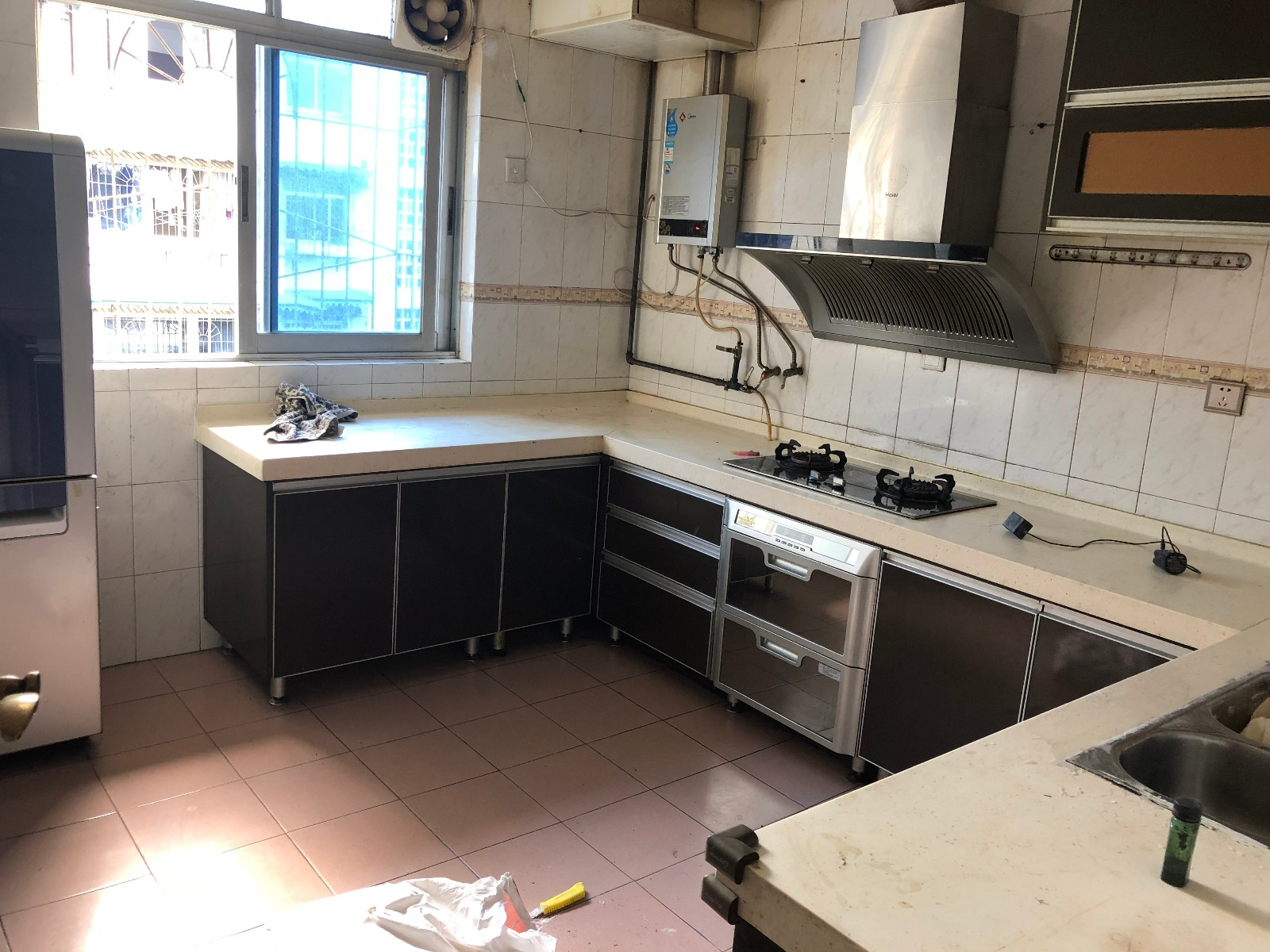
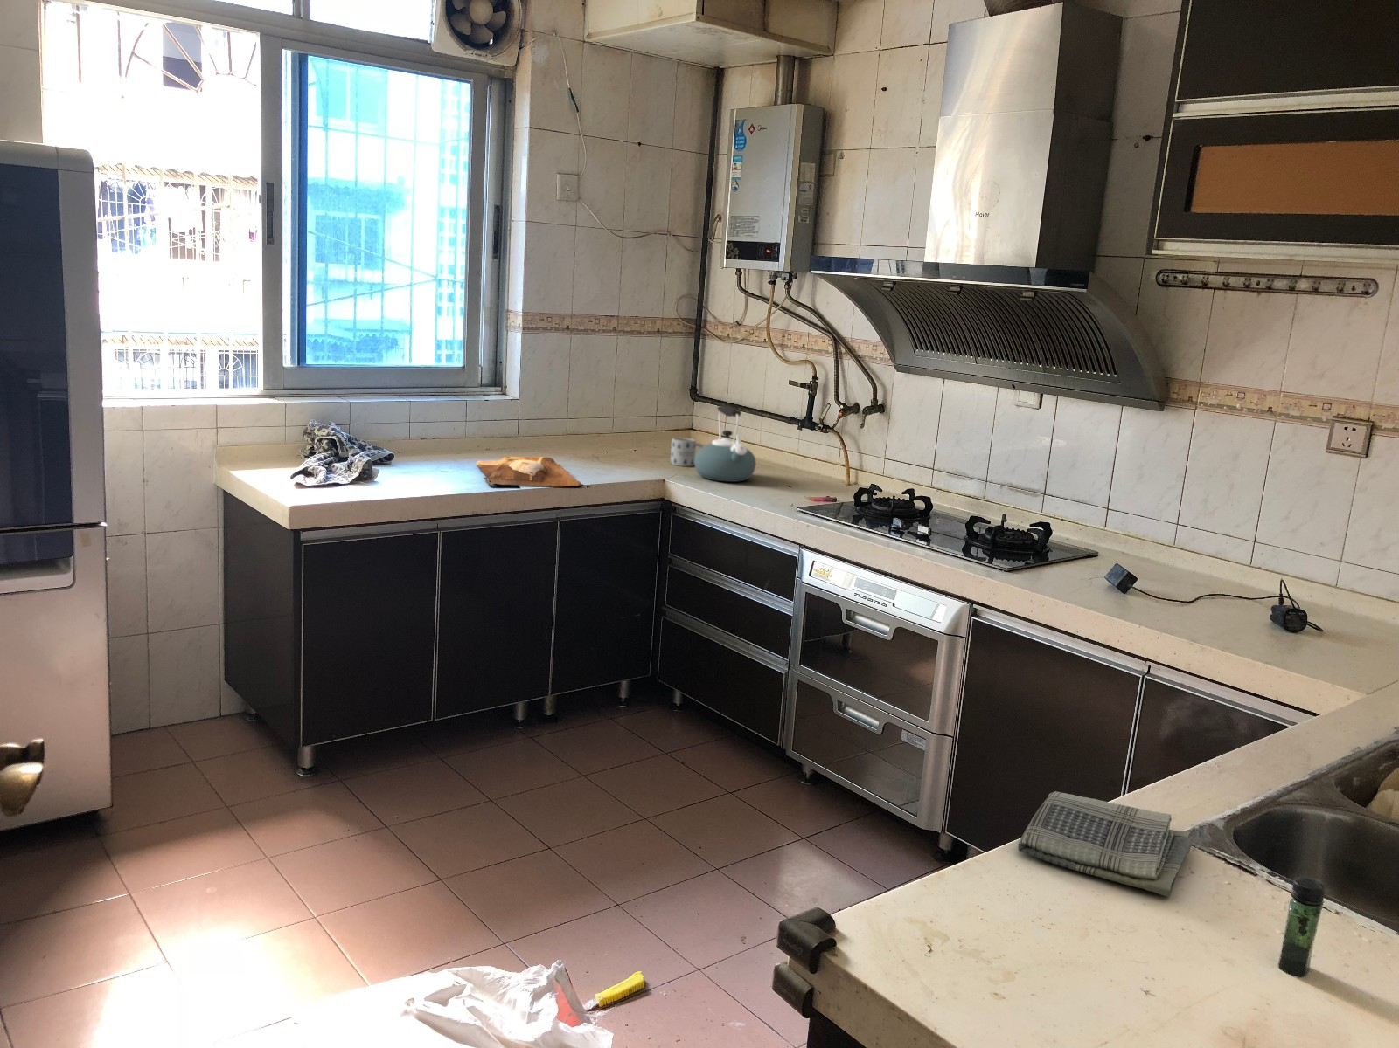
+ dish towel (1108, 837)
+ mug (687, 451)
+ cutting board (527, 467)
+ kettle (728, 443)
